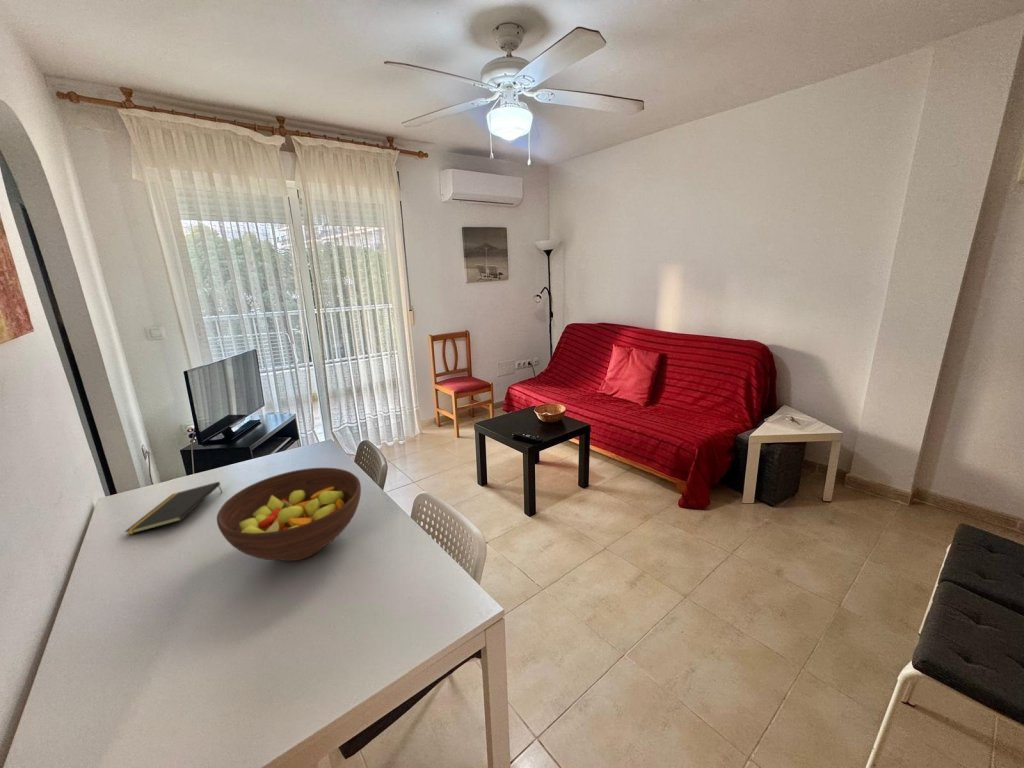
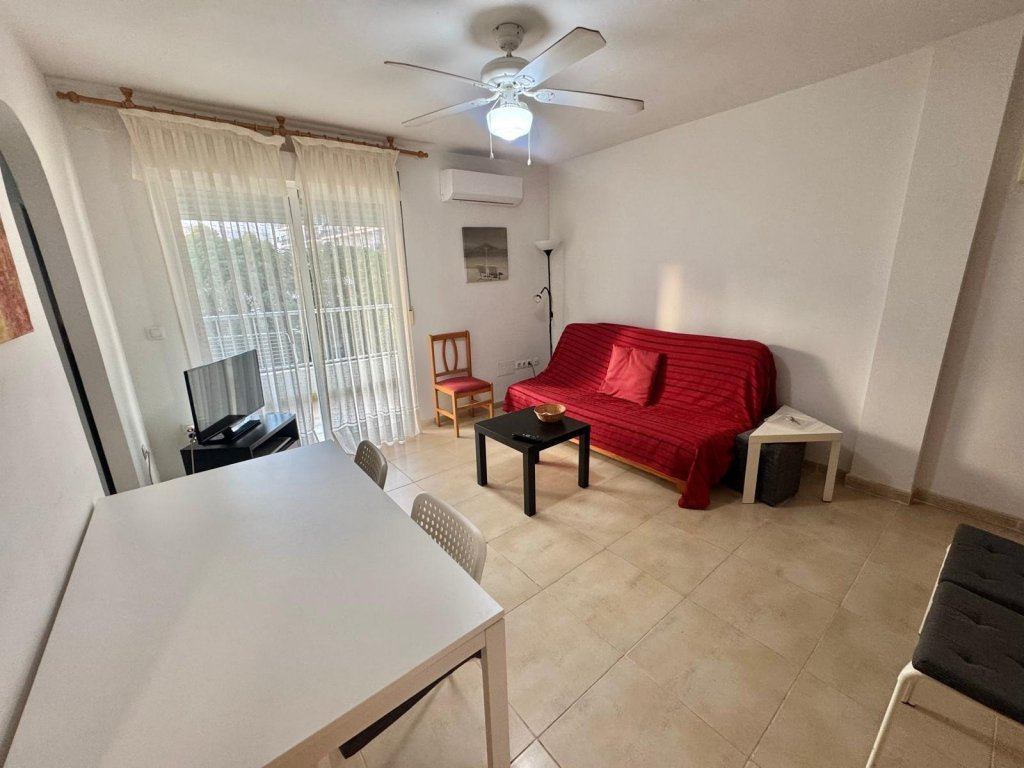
- notepad (176, 506)
- fruit bowl (297, 521)
